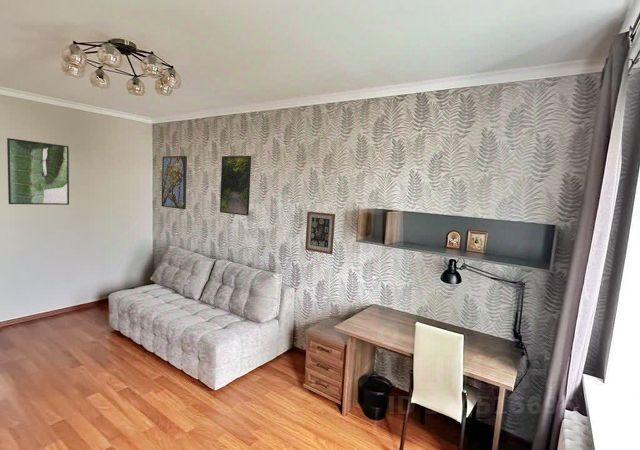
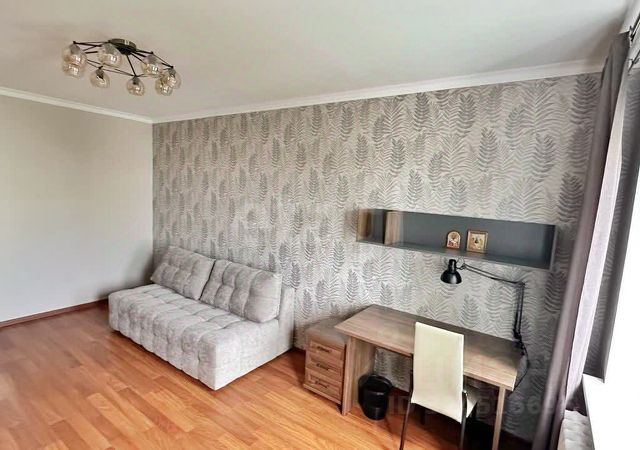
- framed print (173, 182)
- wall art (319, 232)
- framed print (234, 185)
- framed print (40, 173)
